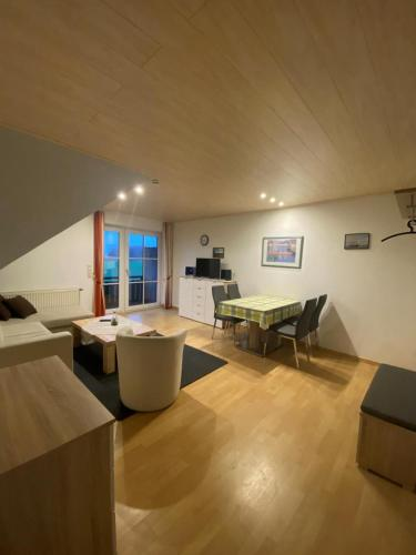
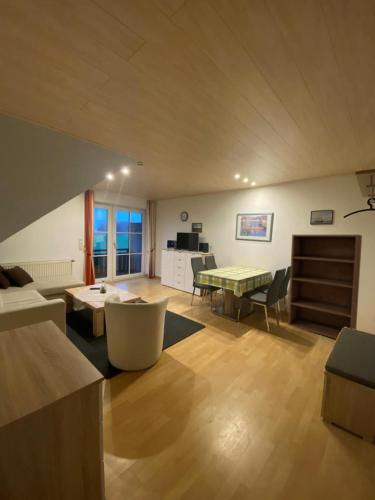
+ bookshelf (323, 282)
